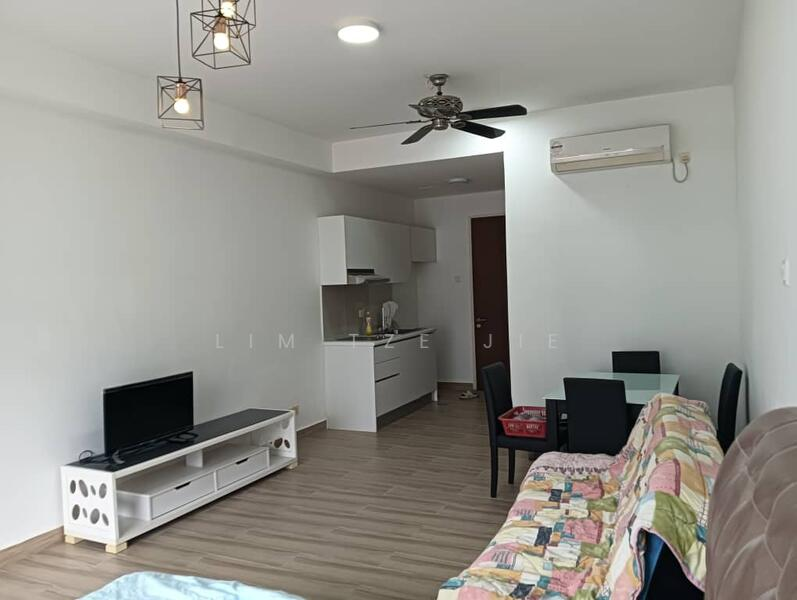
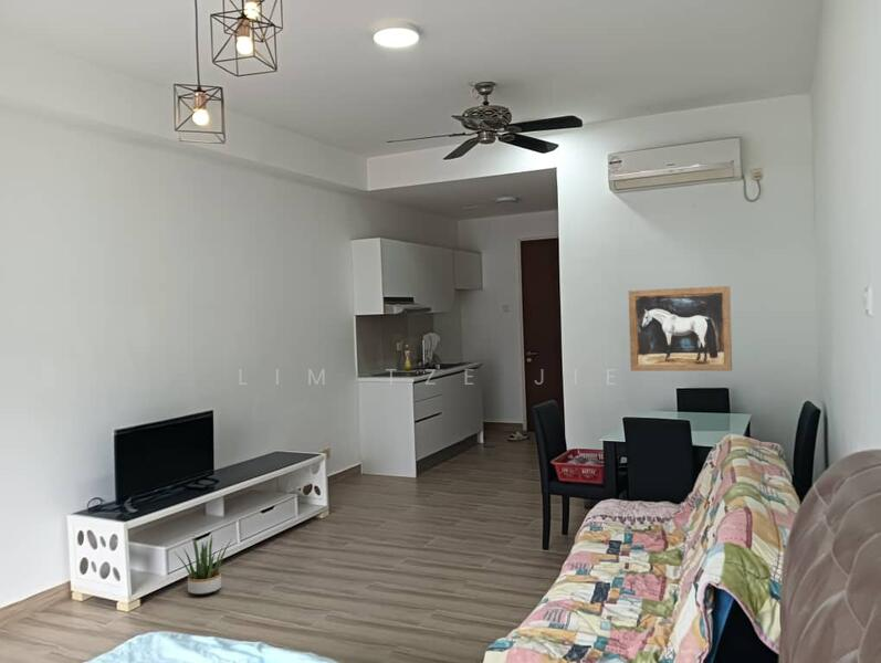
+ wall art (679, 329)
+ potted plant (203, 564)
